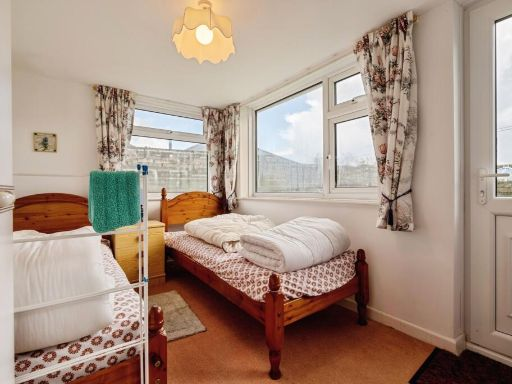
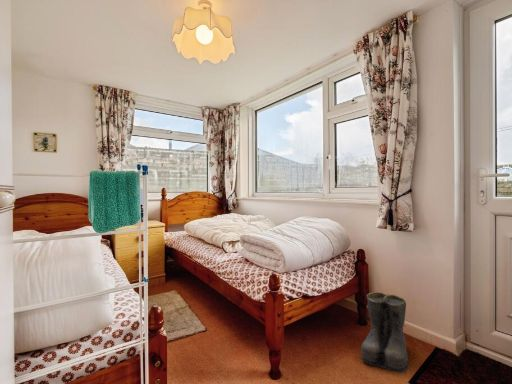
+ boots (384, 327)
